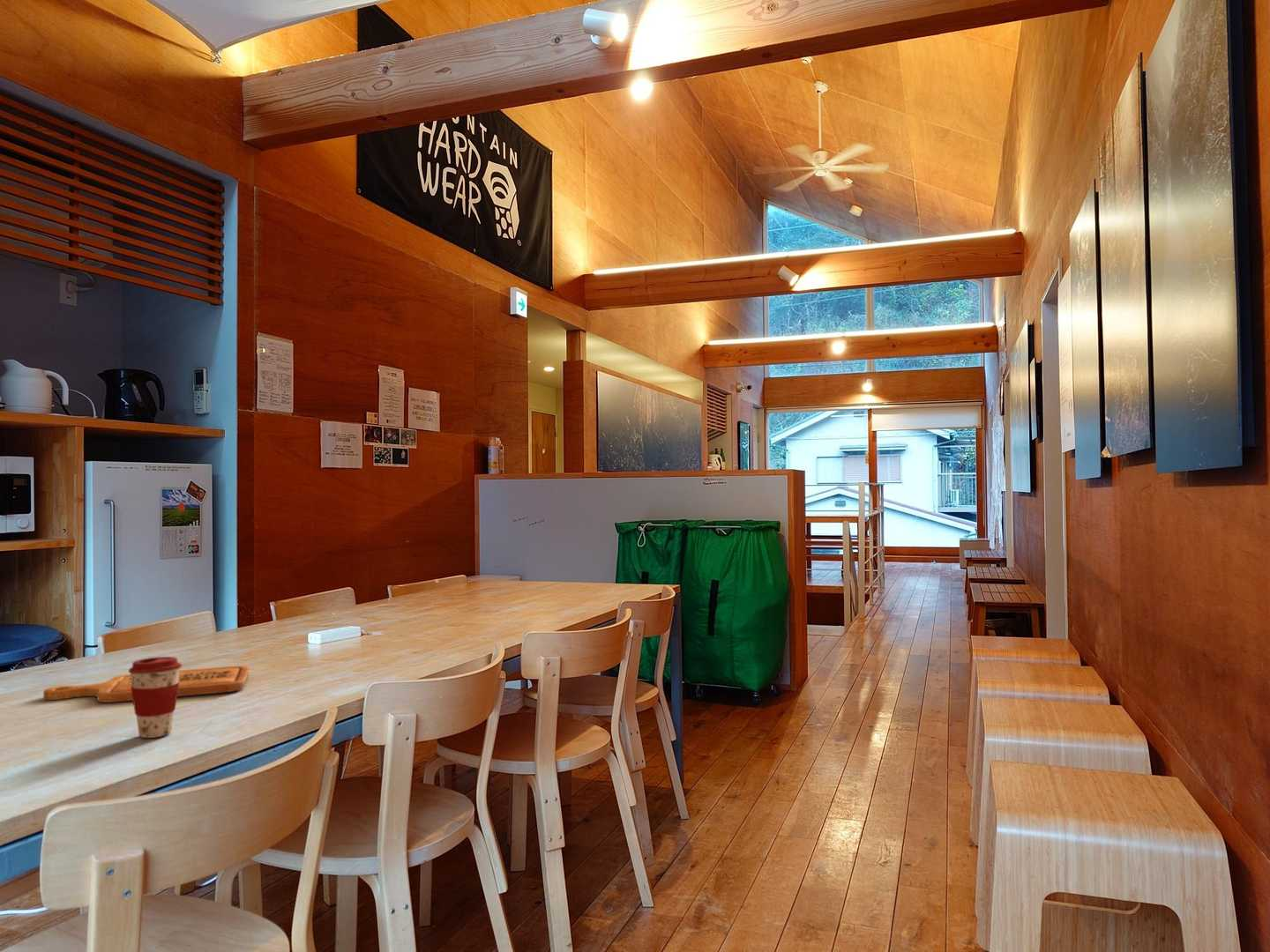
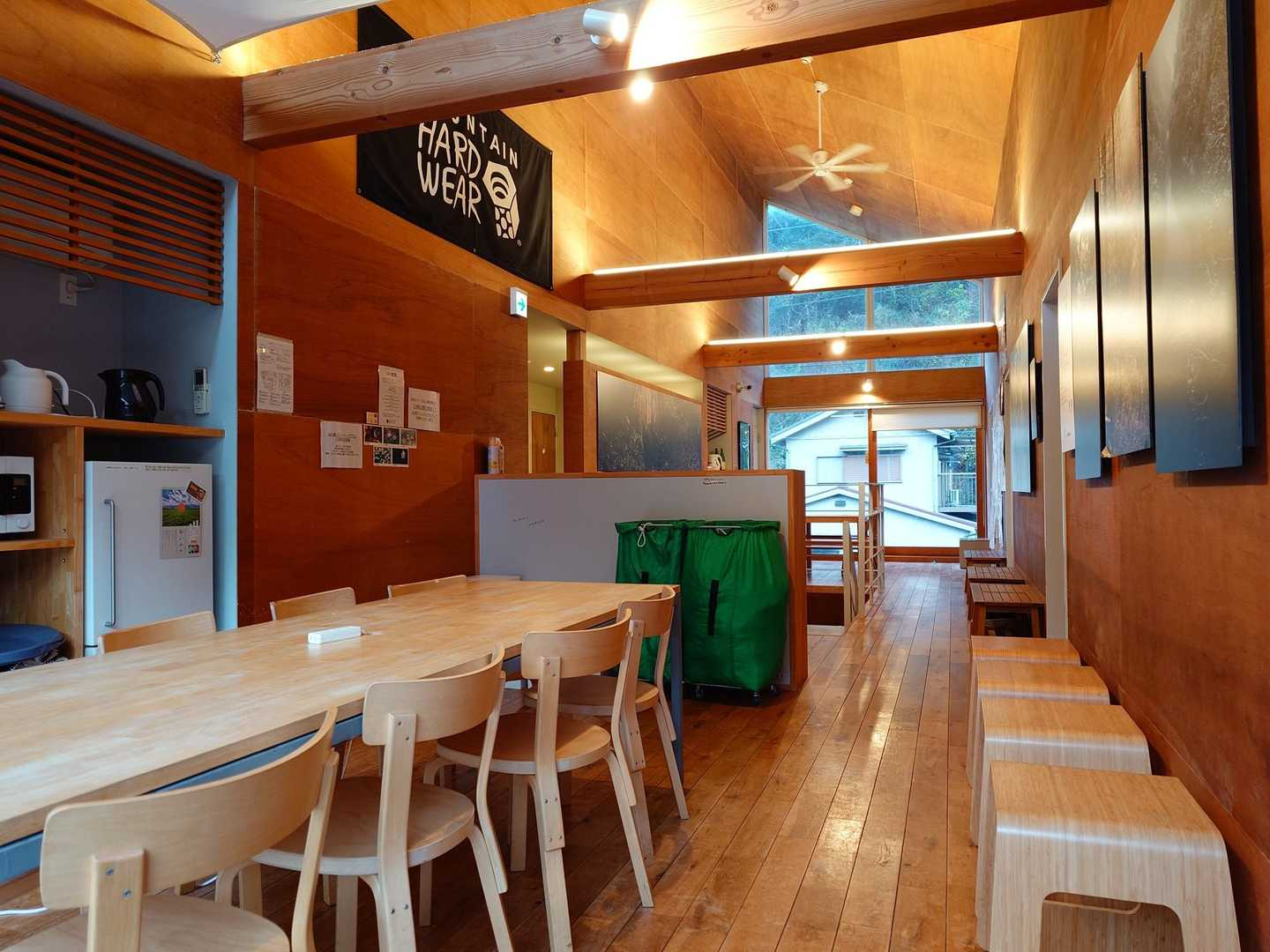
- cutting board (131, 685)
- coffee cup (155, 696)
